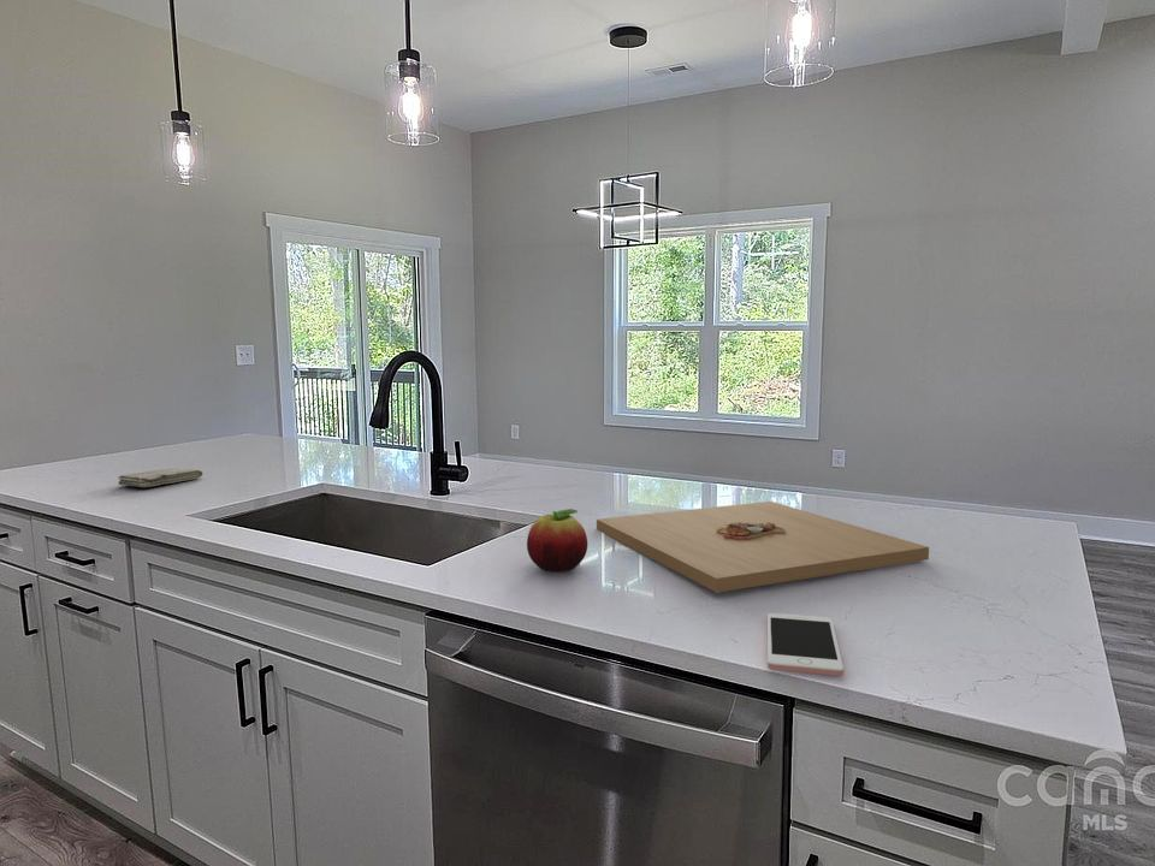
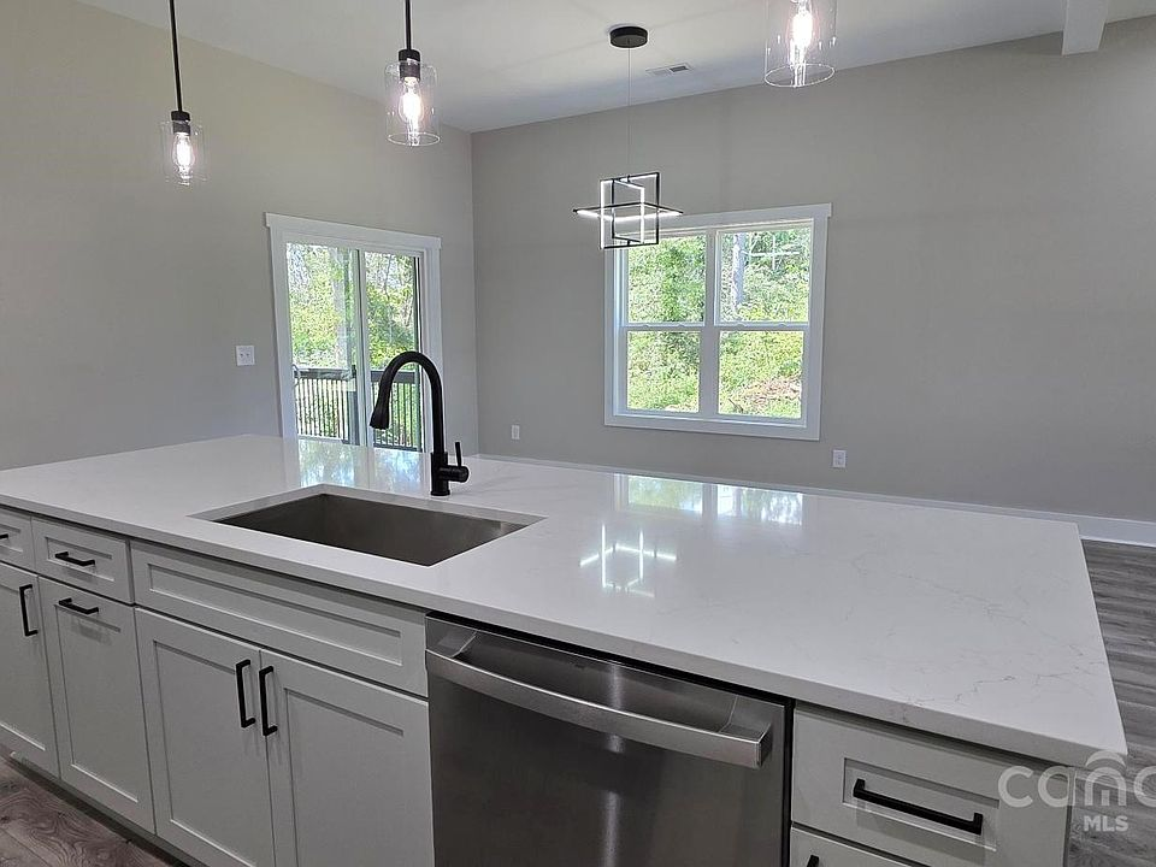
- washcloth (160, 476)
- platter (748, 533)
- fruit (557, 539)
- cell phone (801, 641)
